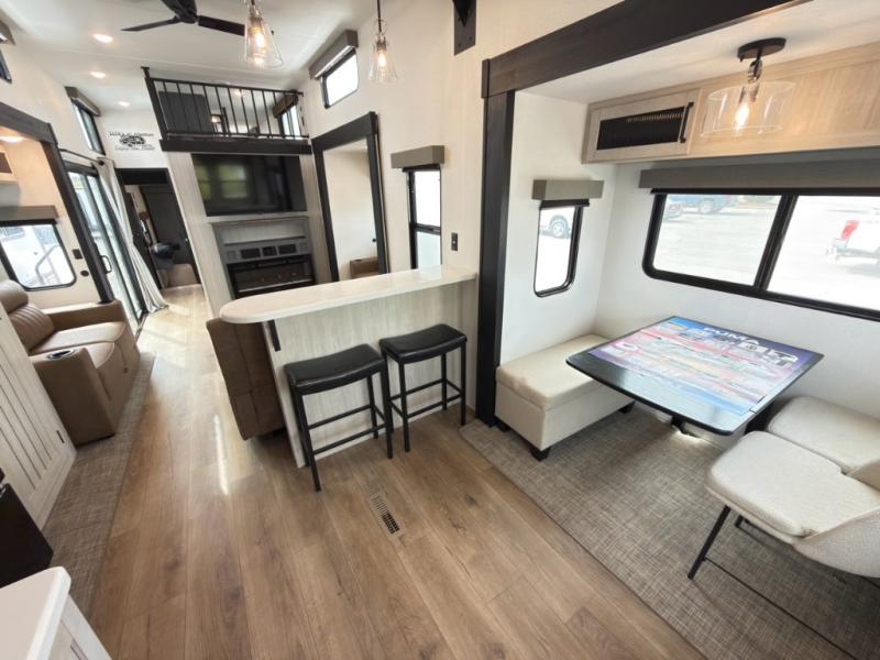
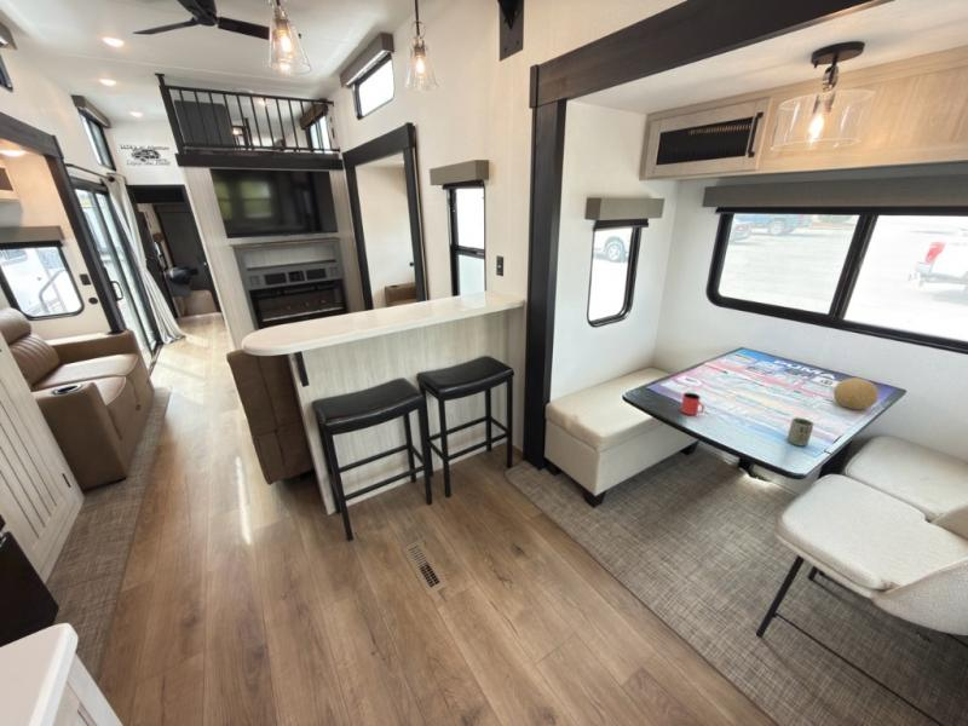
+ cup (692, 404)
+ decorative ball (855, 392)
+ cup (800, 432)
